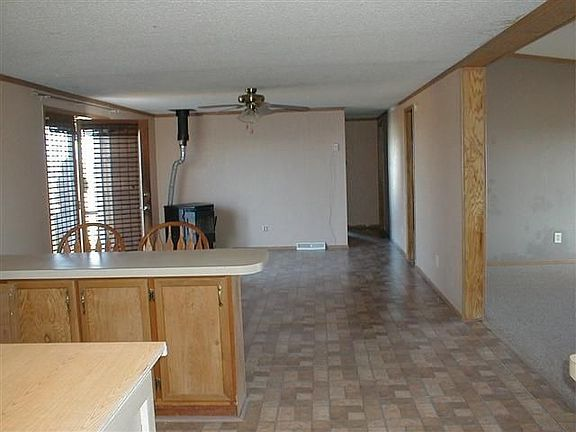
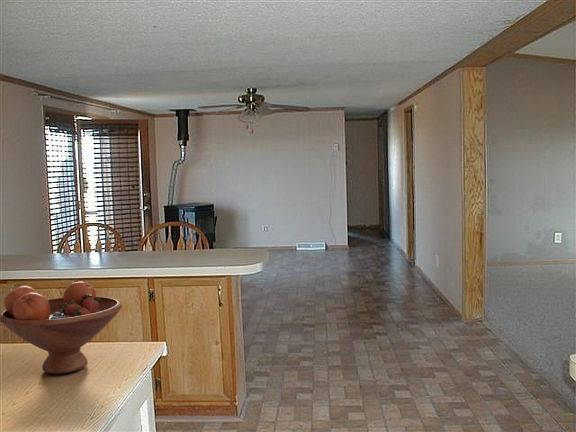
+ fruit bowl (63, 326)
